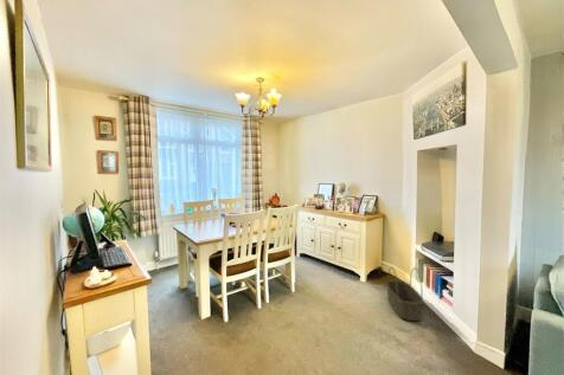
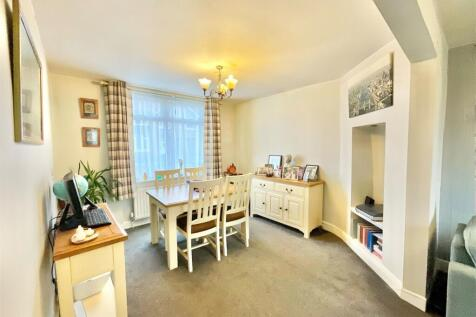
- basket (403, 287)
